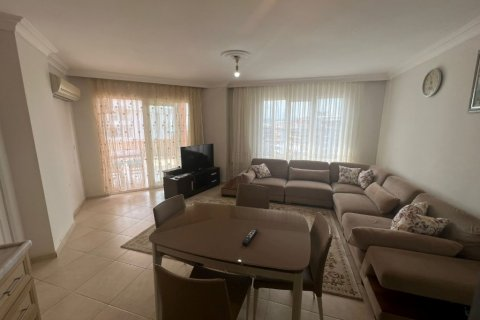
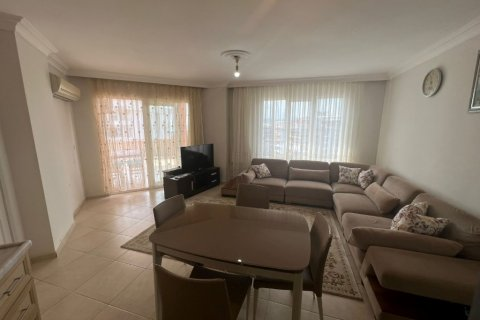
- remote control (250, 235)
